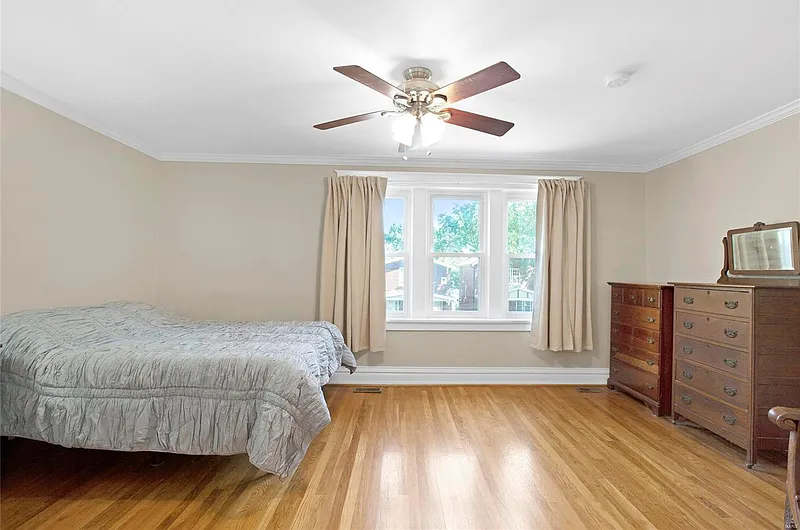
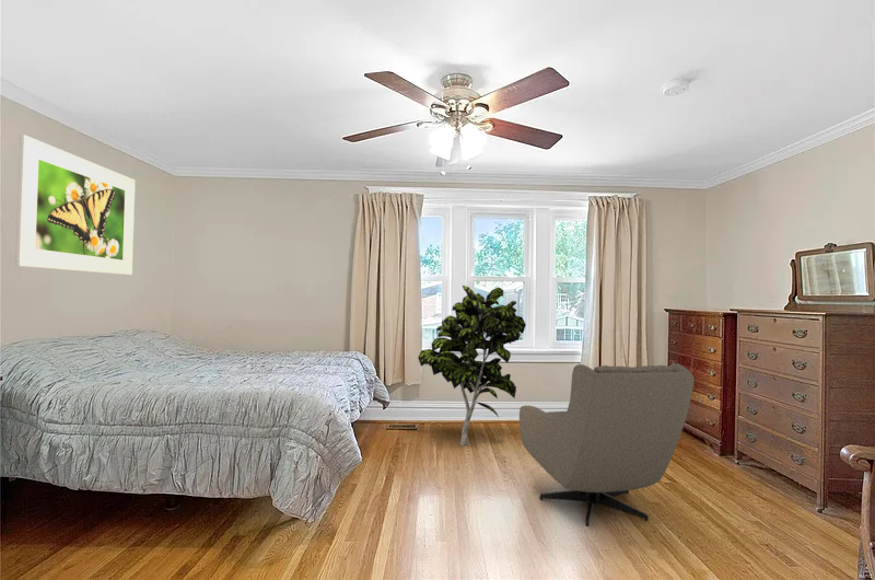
+ armchair (603, 433)
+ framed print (84, 216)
+ indoor plant (468, 363)
